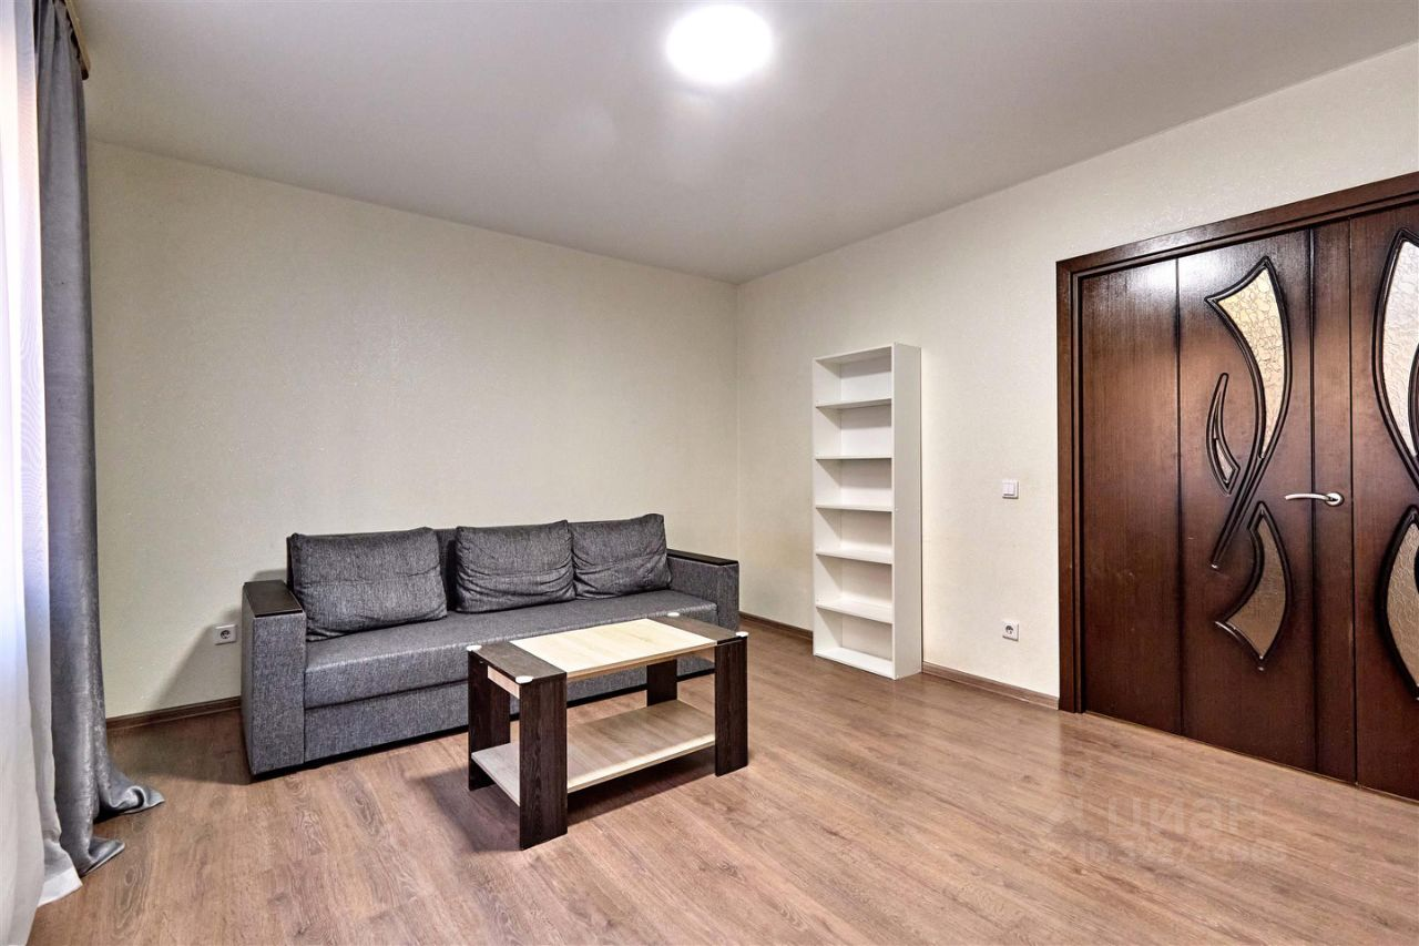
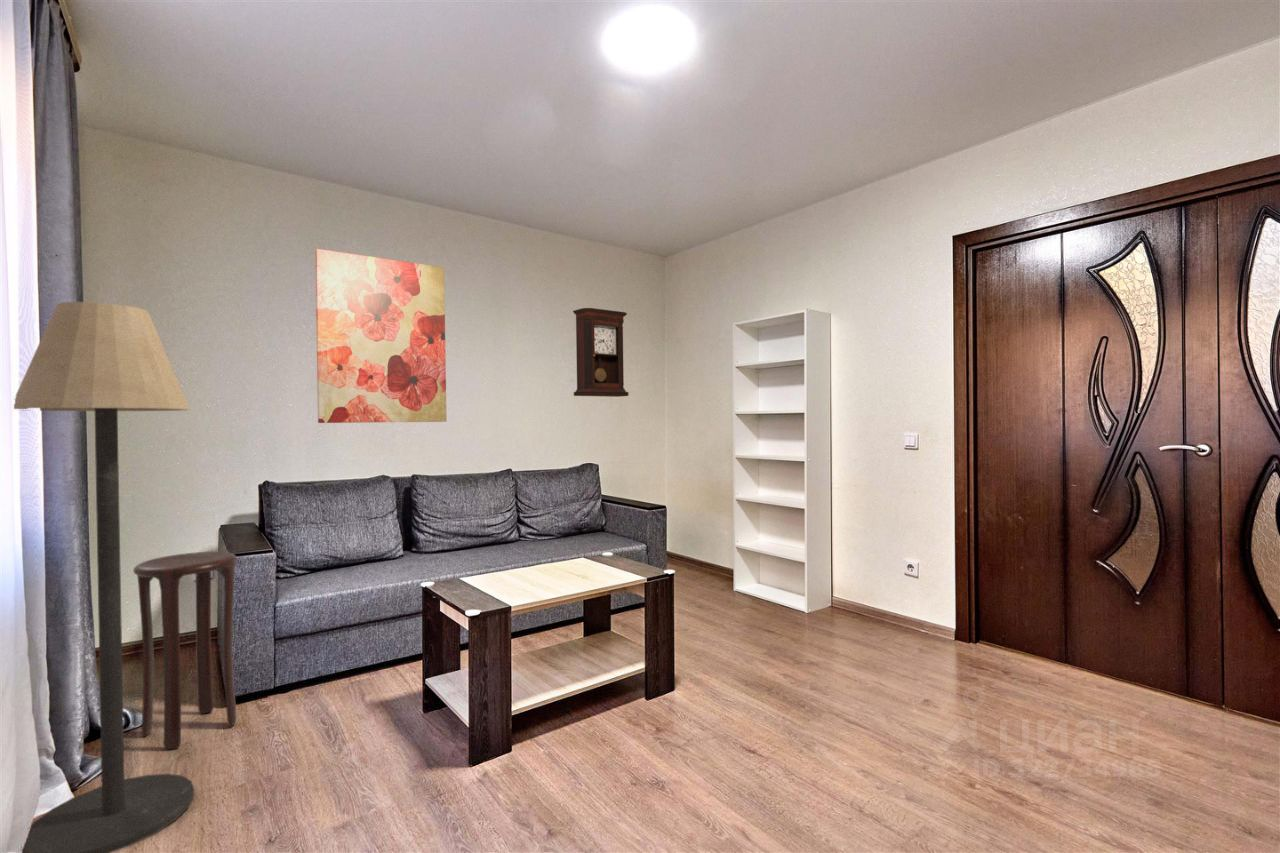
+ pendulum clock (602, 353)
+ floor lamp (109, 563)
+ stool (196, 644)
+ wall art (384, 340)
